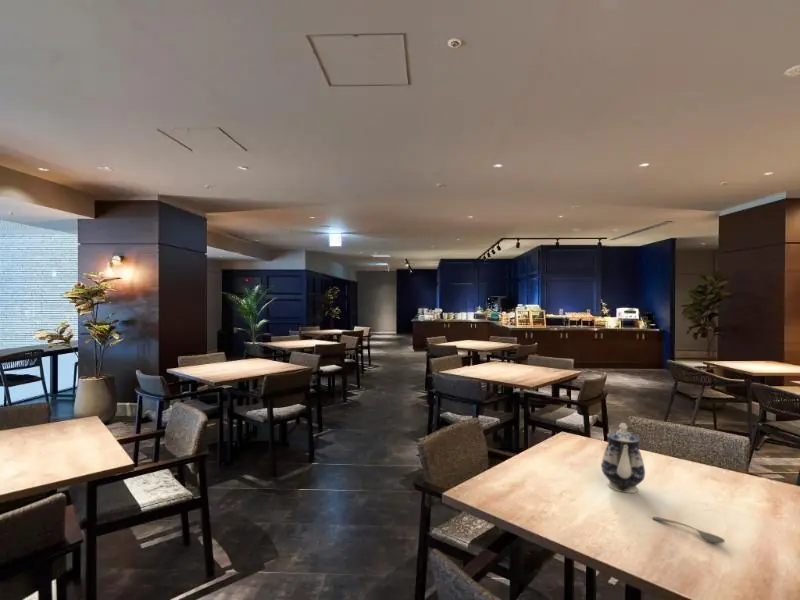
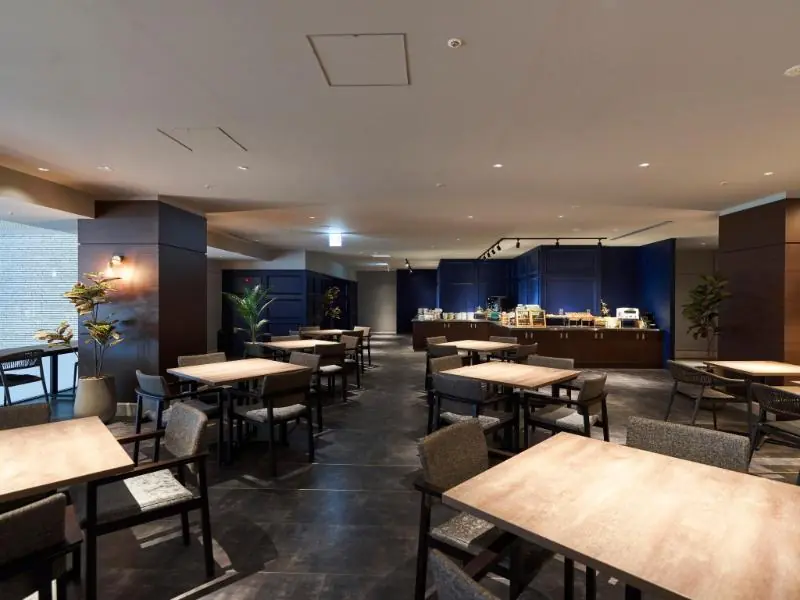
- teapot (622, 455)
- soupspoon (687, 526)
